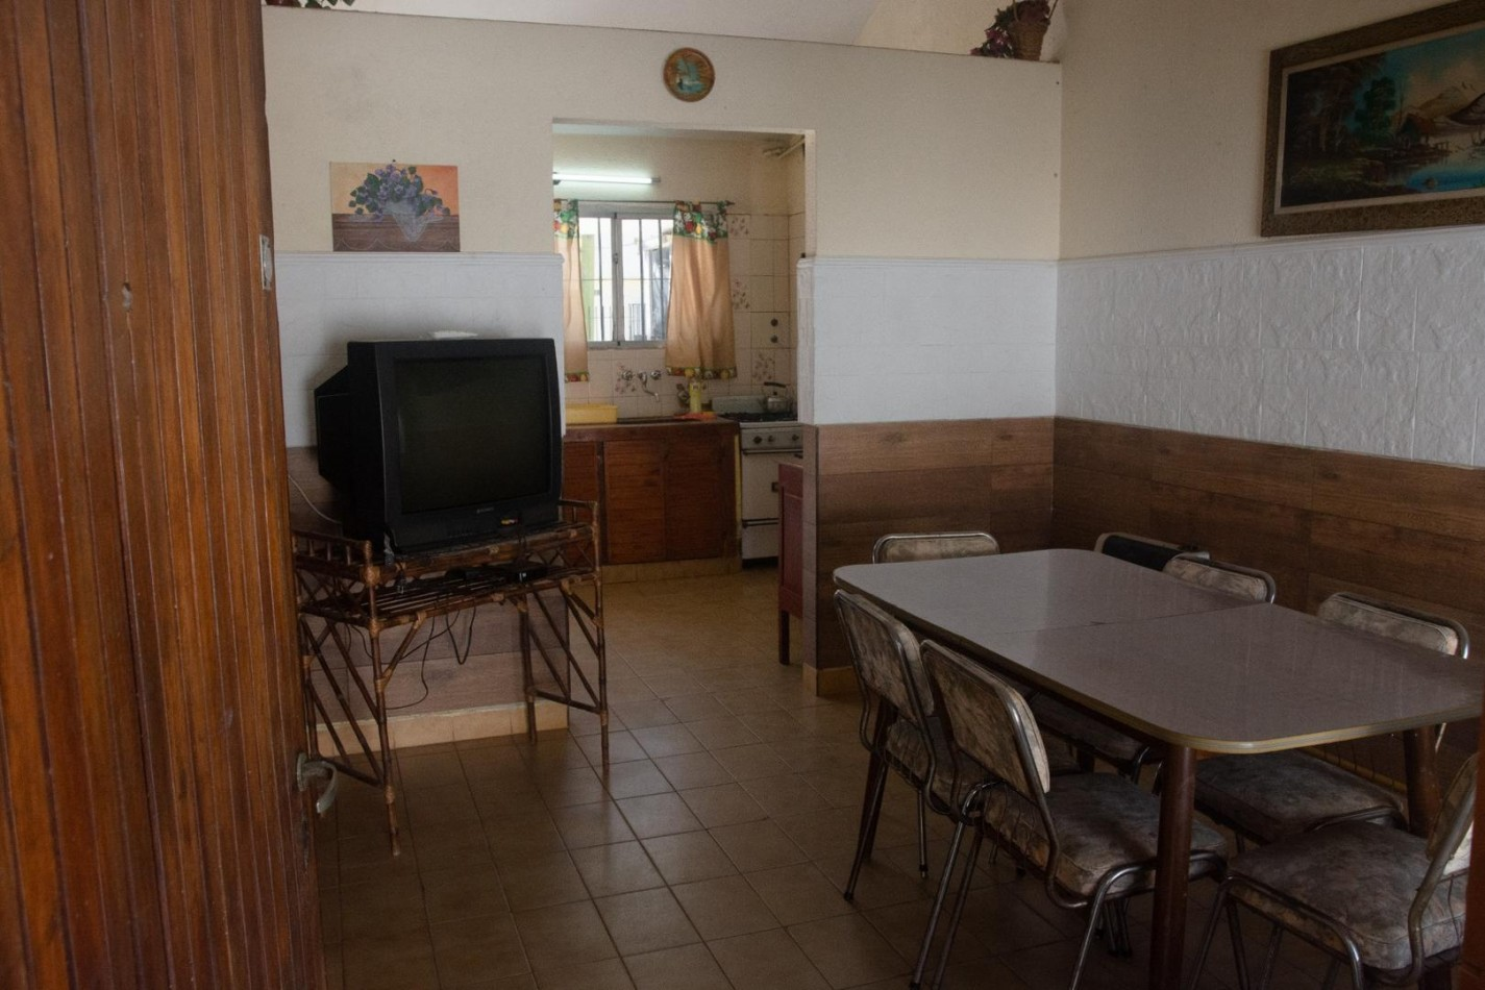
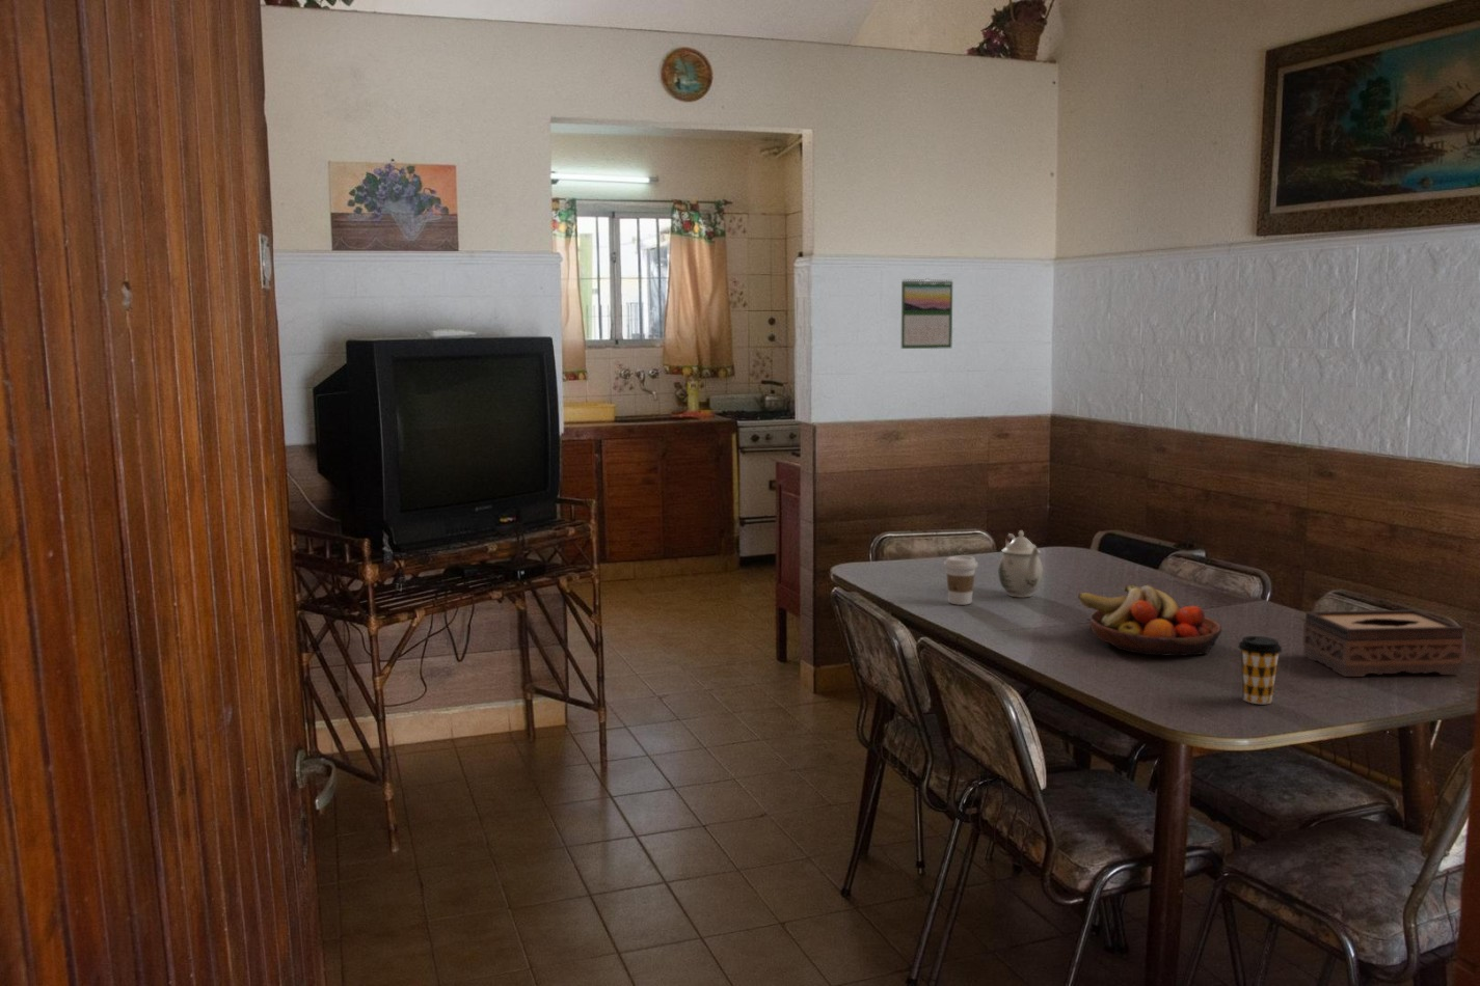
+ calendar (926, 313)
+ tissue box (1381, 642)
+ coffee cup (959, 579)
+ coffee cup (1259, 669)
+ teapot (1021, 562)
+ fruit bowl (1153, 616)
